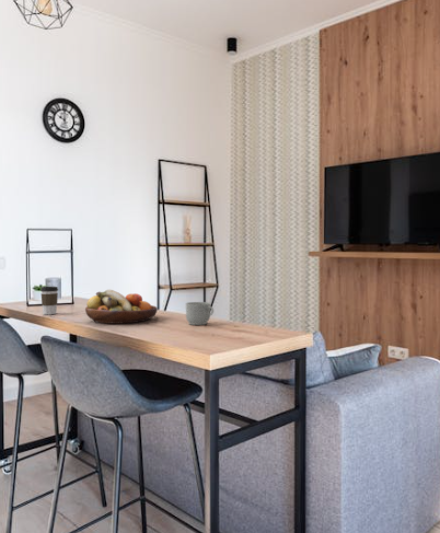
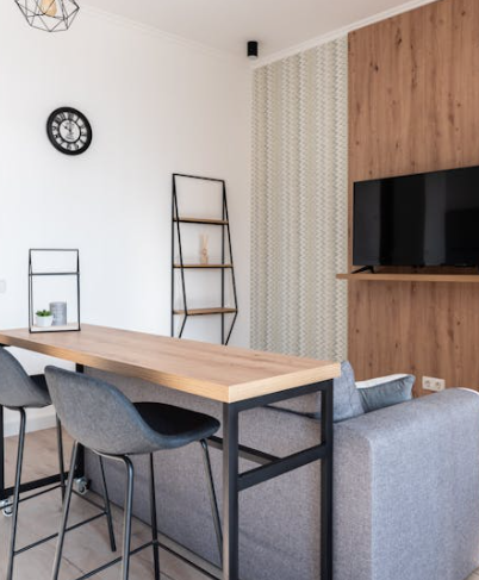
- mug (200, 313)
- fruit bowl (121, 304)
- coffee cup (49, 300)
